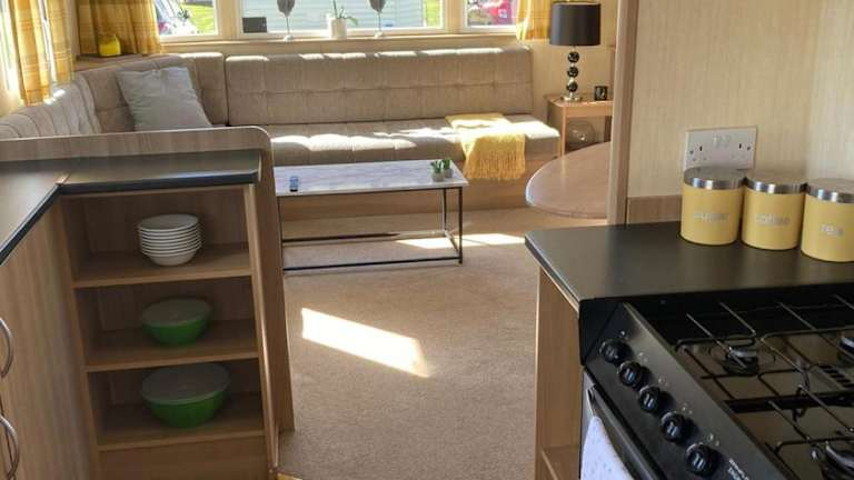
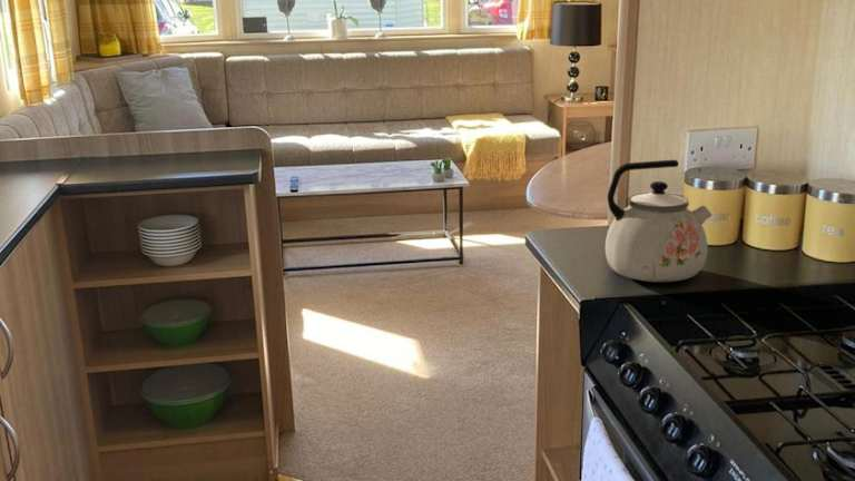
+ kettle (658, 217)
